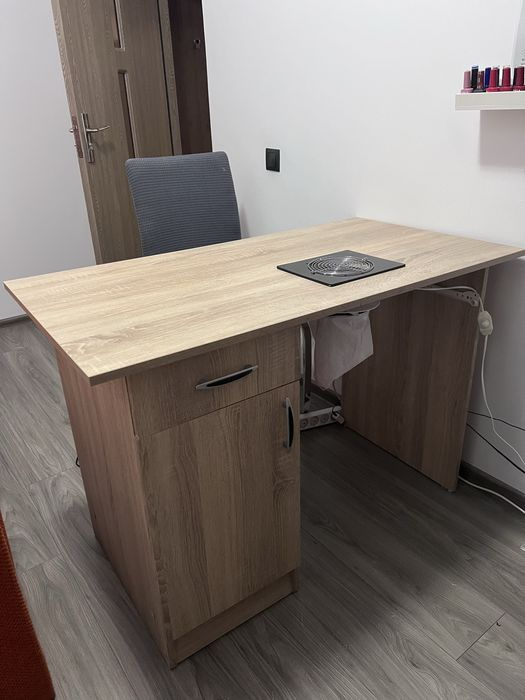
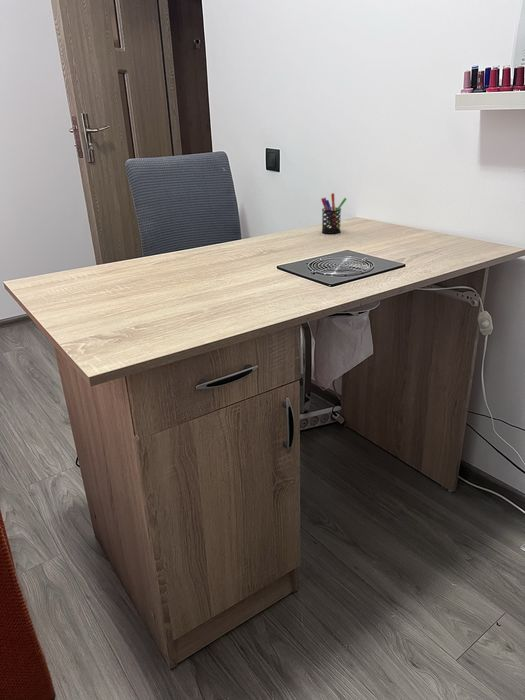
+ pen holder (333, 212)
